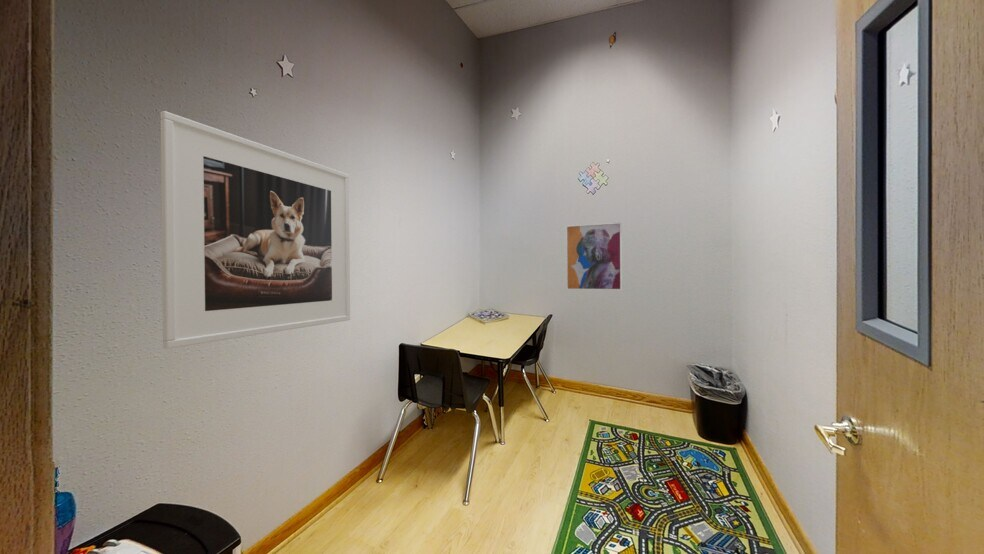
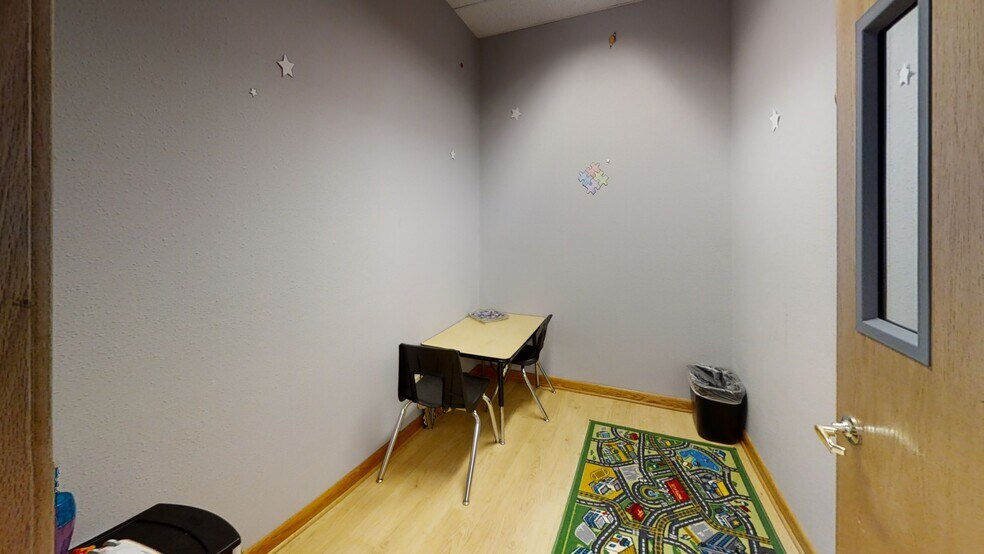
- wall art (593, 257)
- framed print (277, 240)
